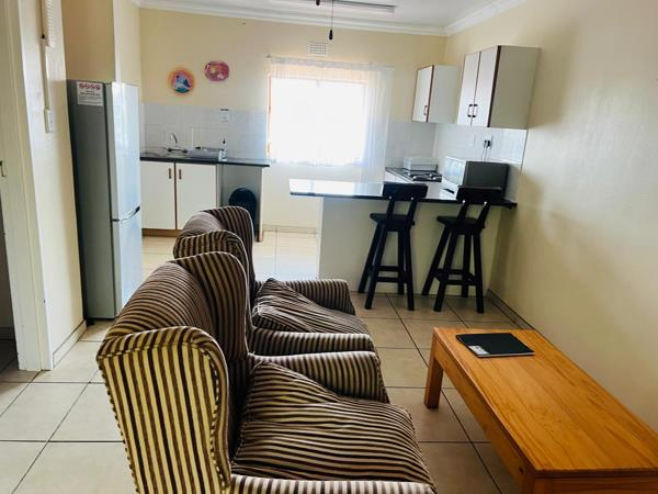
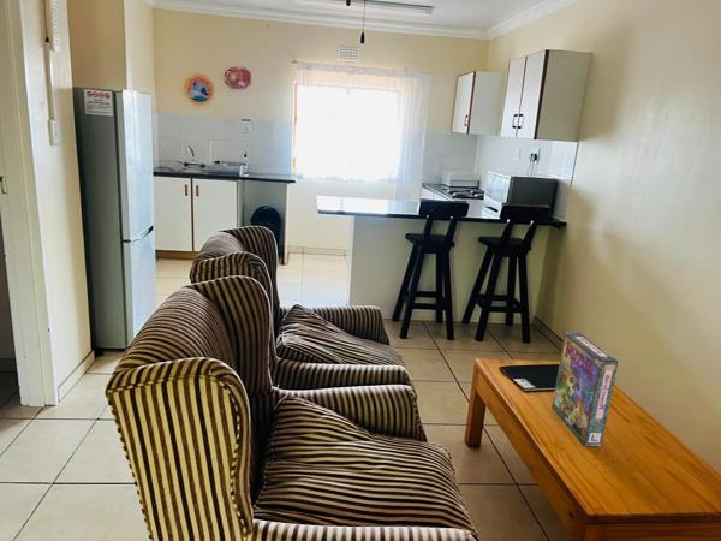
+ game box (582, 386)
